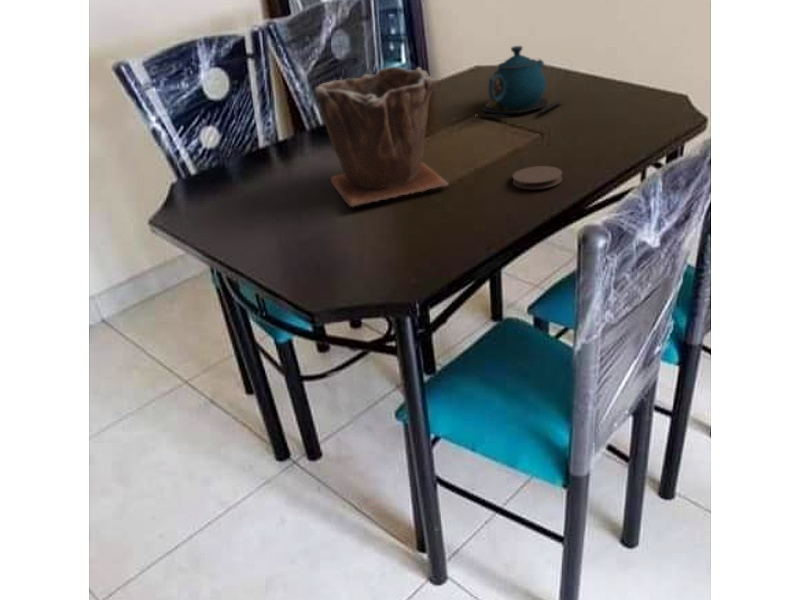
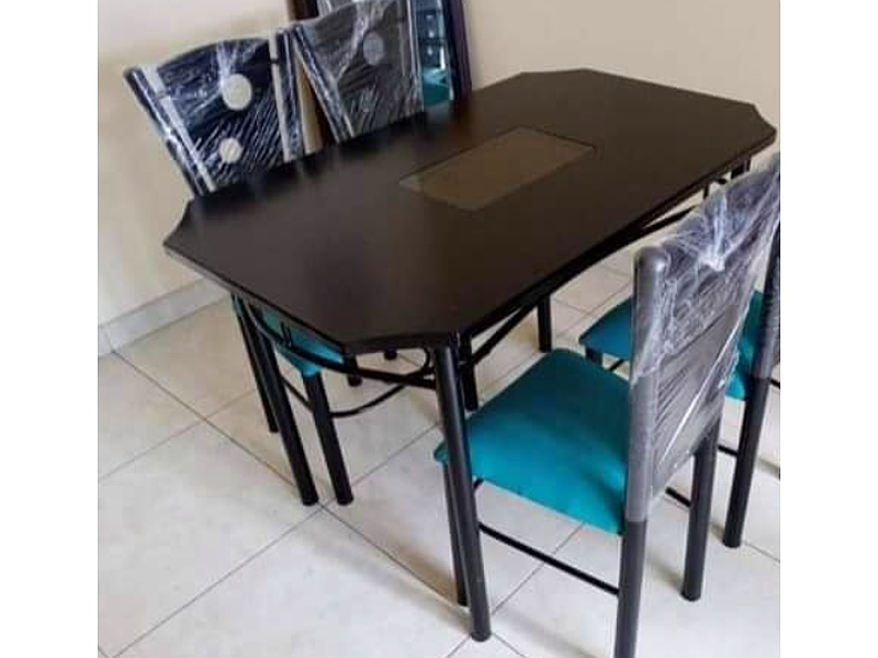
- coaster (537, 177)
- plant pot (379, 131)
- teapot (513, 77)
